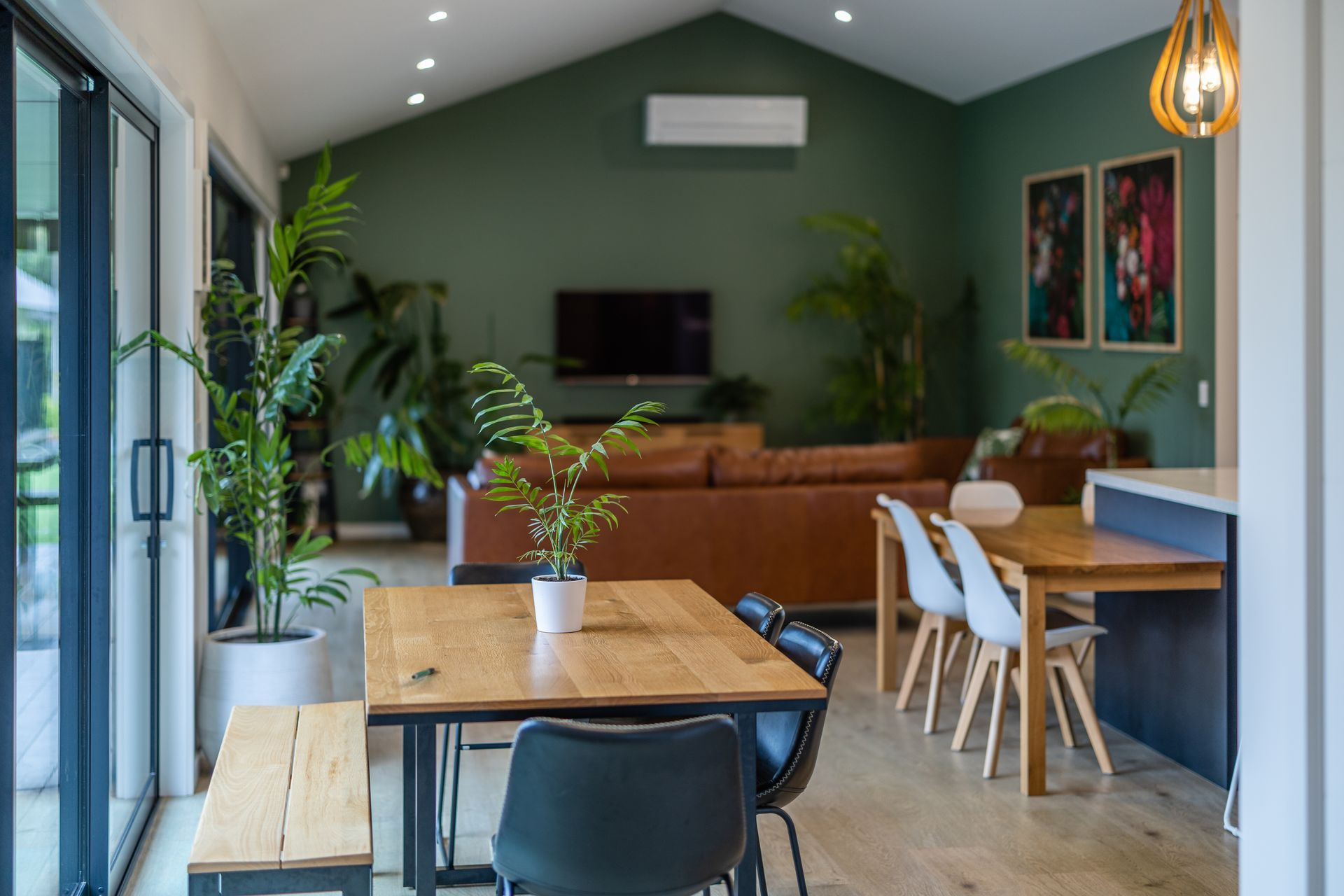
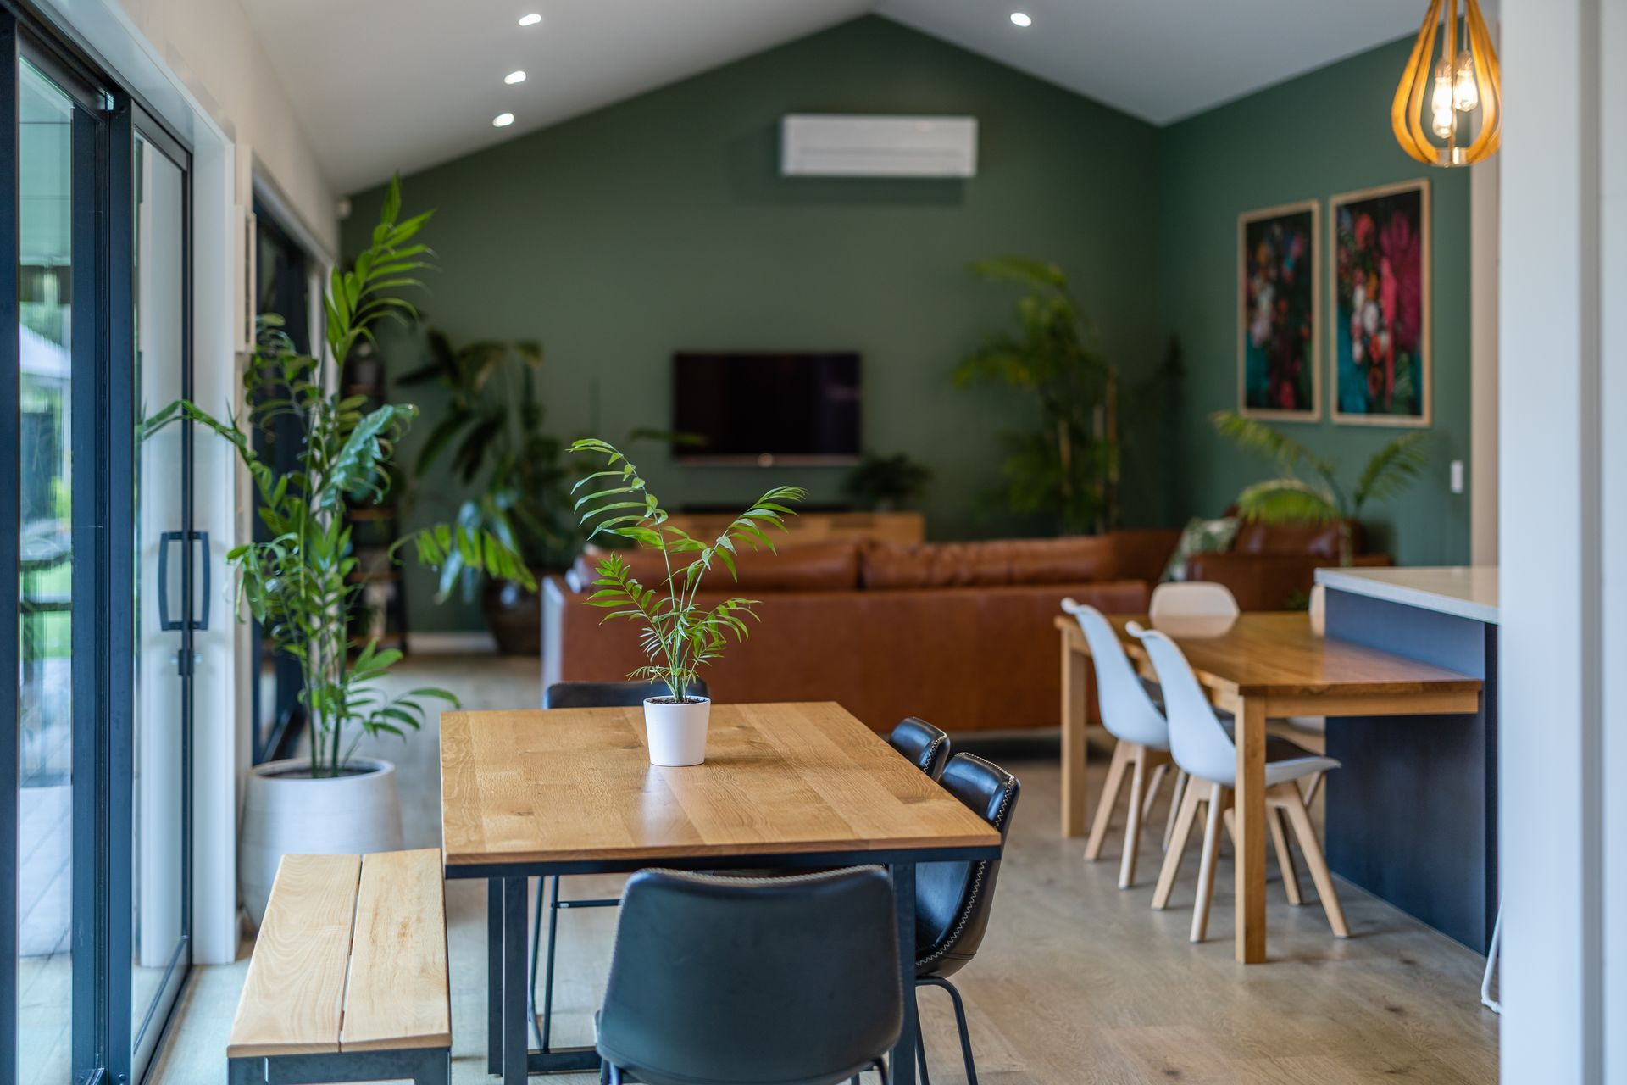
- pen (424, 673)
